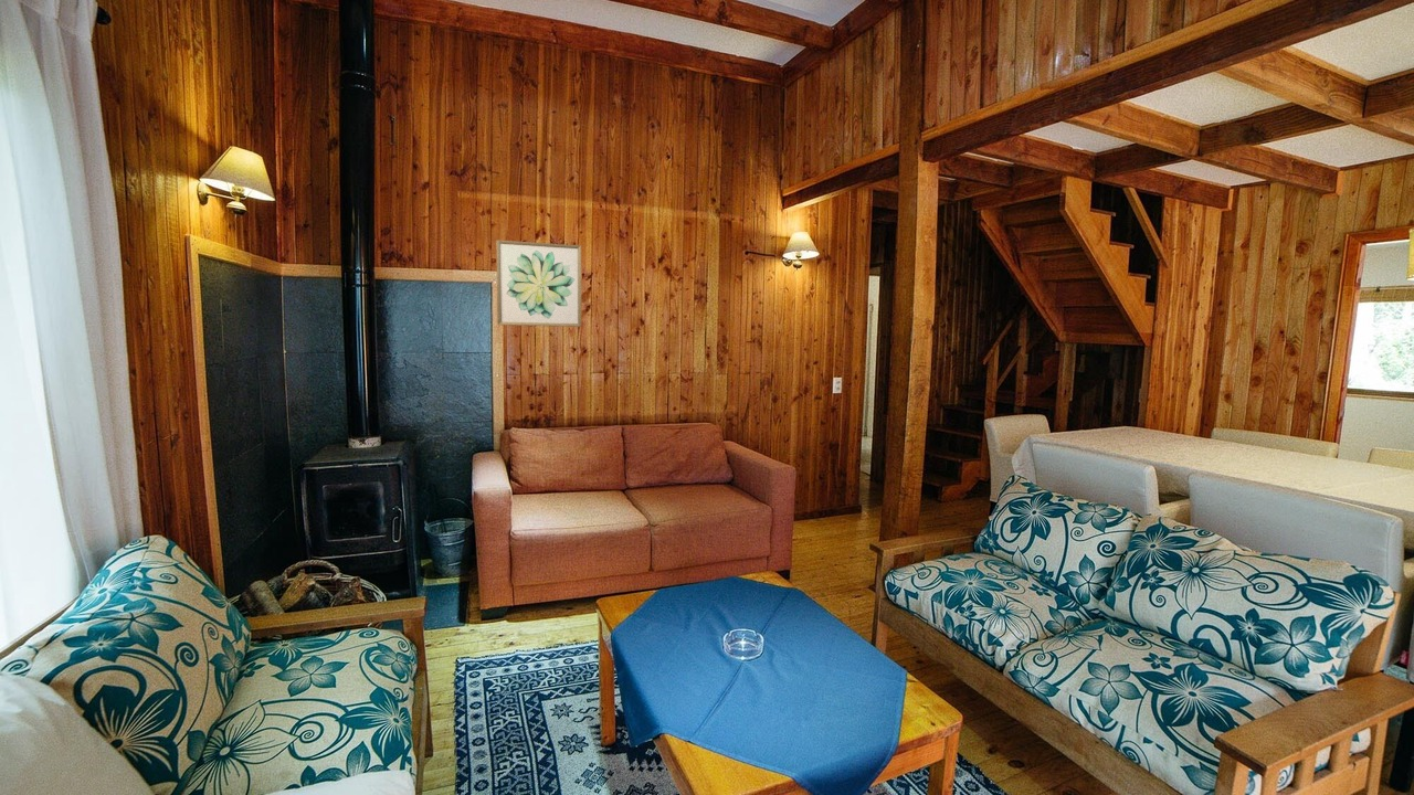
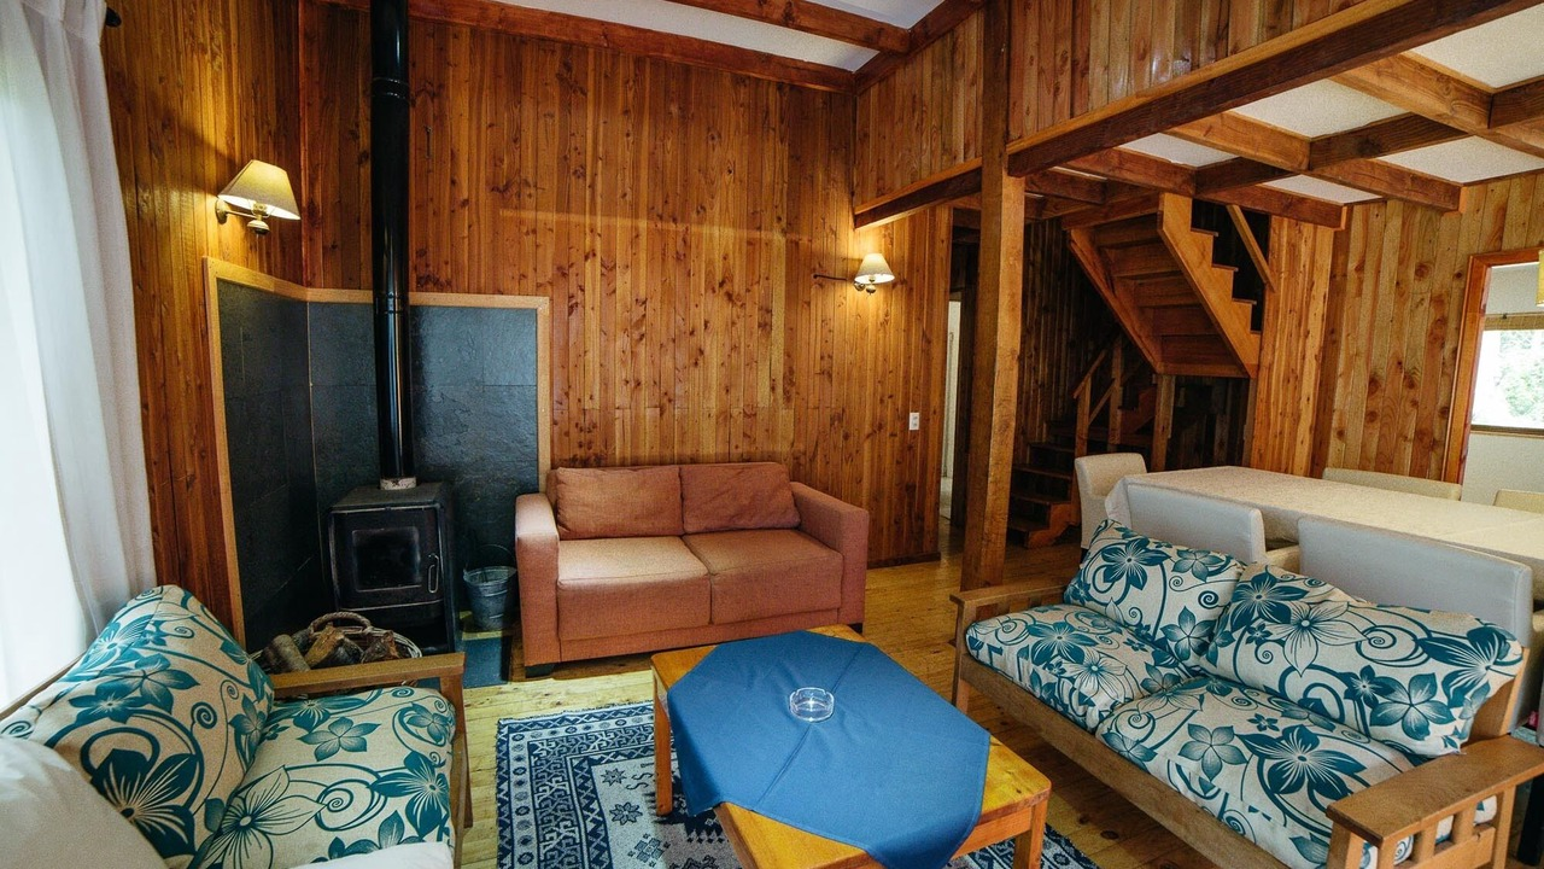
- wall art (539, 284)
